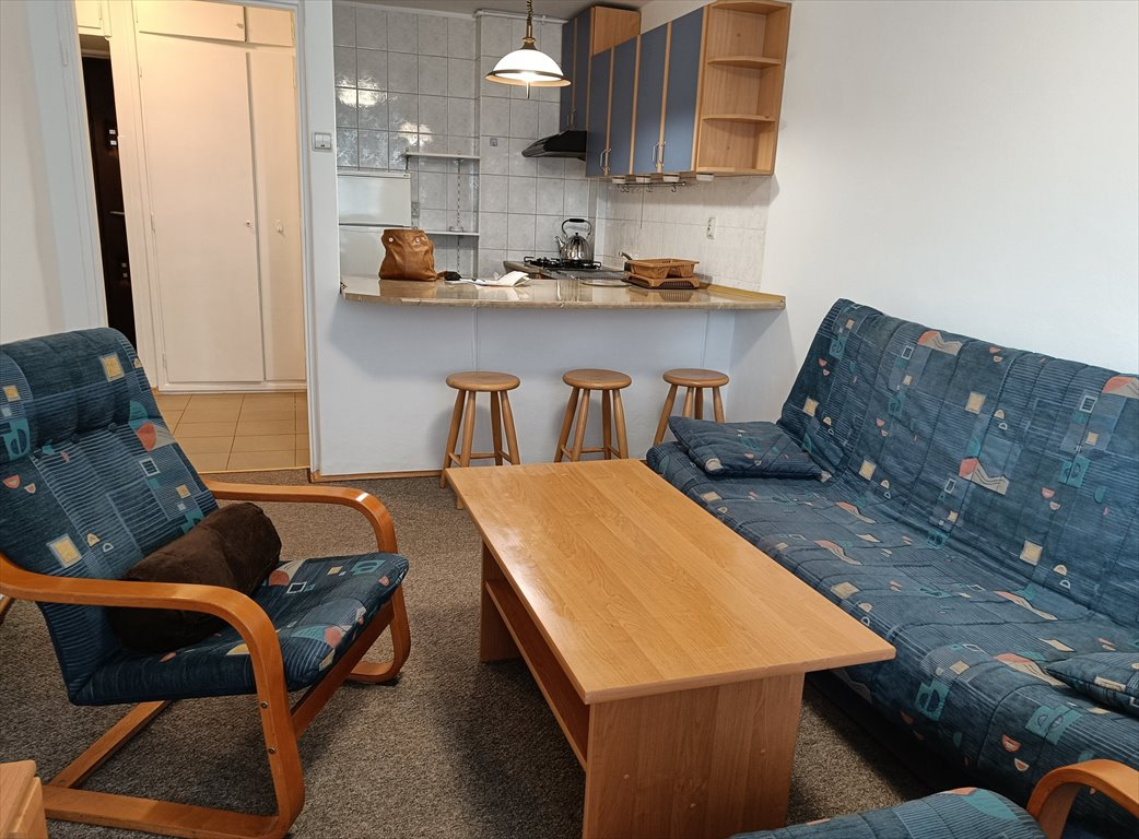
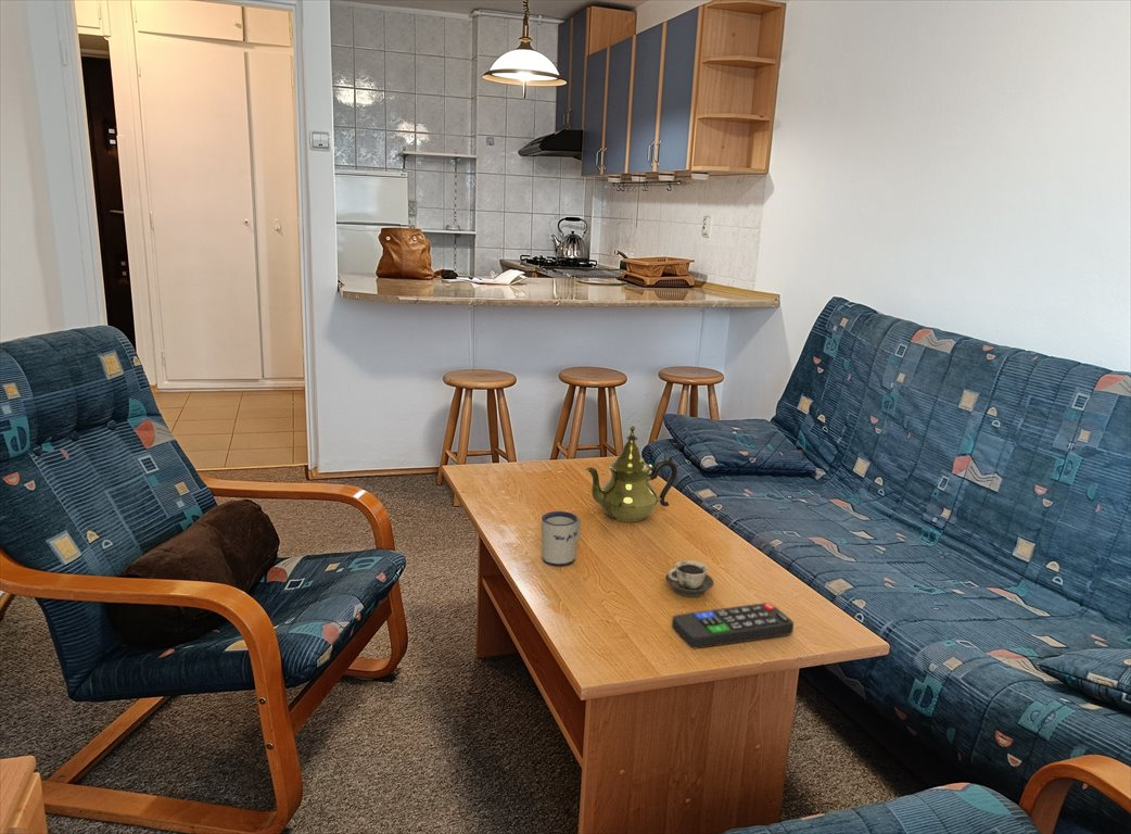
+ teapot (632, 471)
+ cup (689, 578)
+ mug (563, 536)
+ remote control (733, 623)
